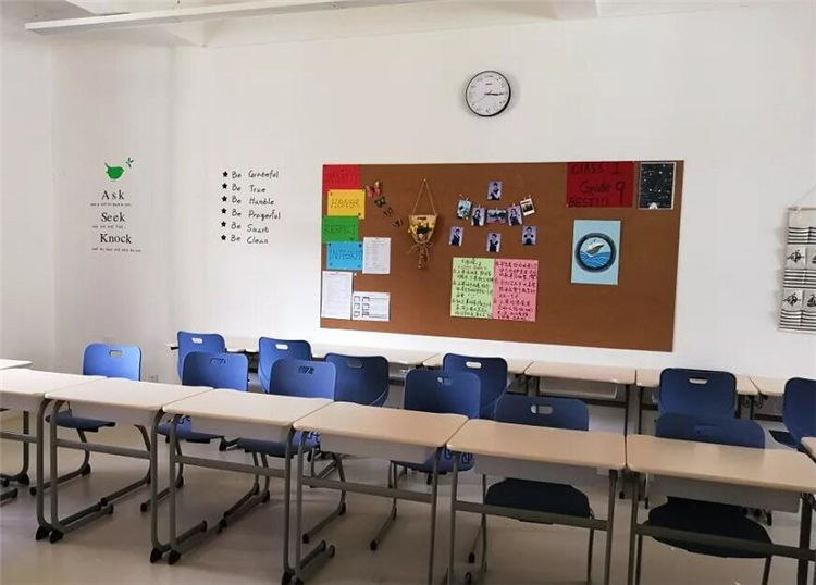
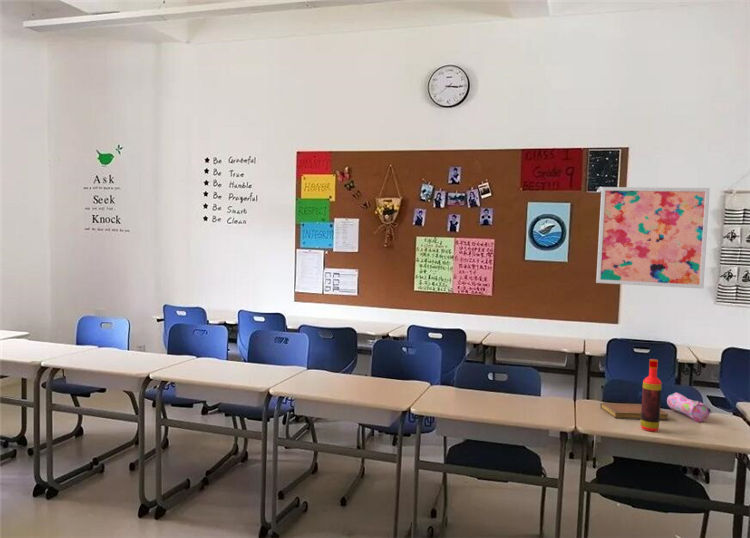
+ pencil case (688, 406)
+ bottle (651, 394)
+ notebook (633, 410)
+ wall art (651, 236)
